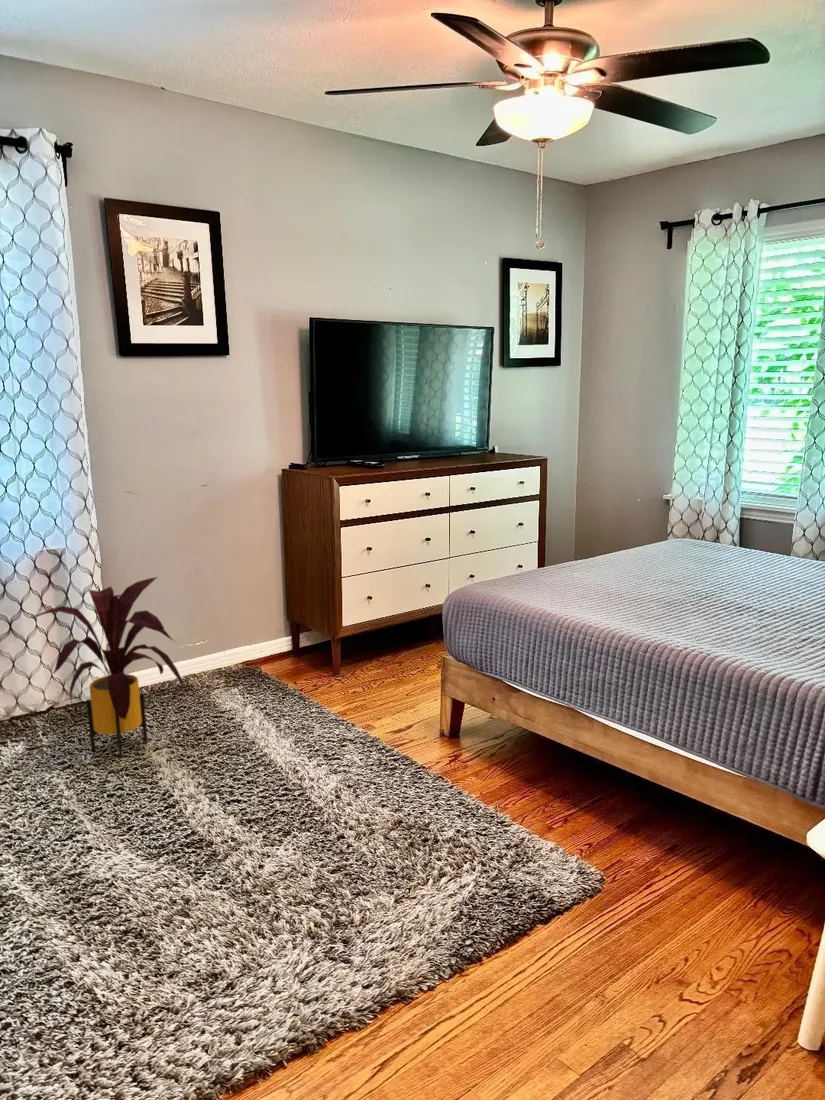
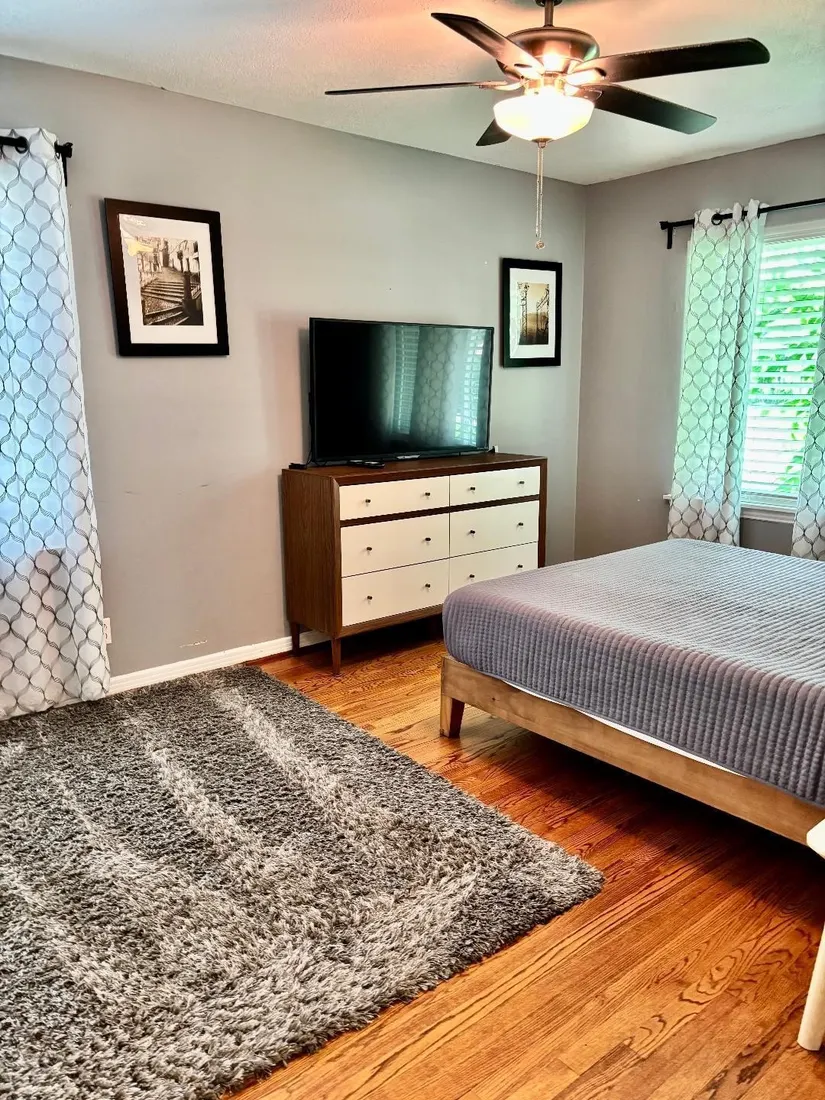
- house plant (109, 667)
